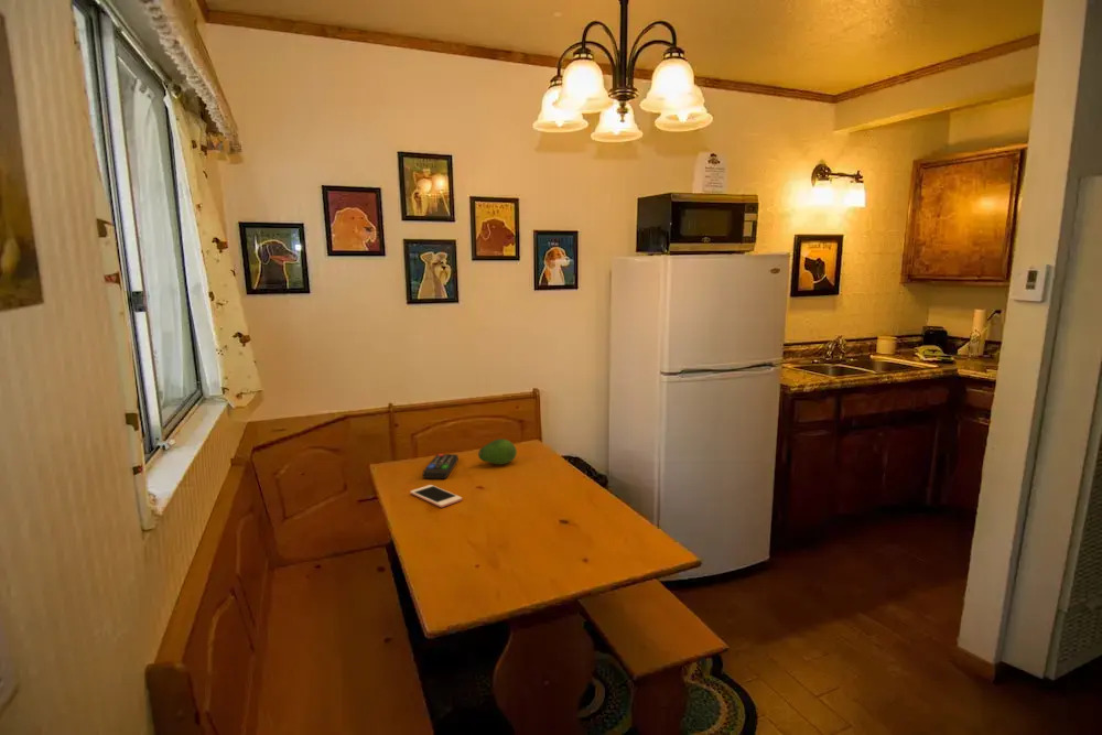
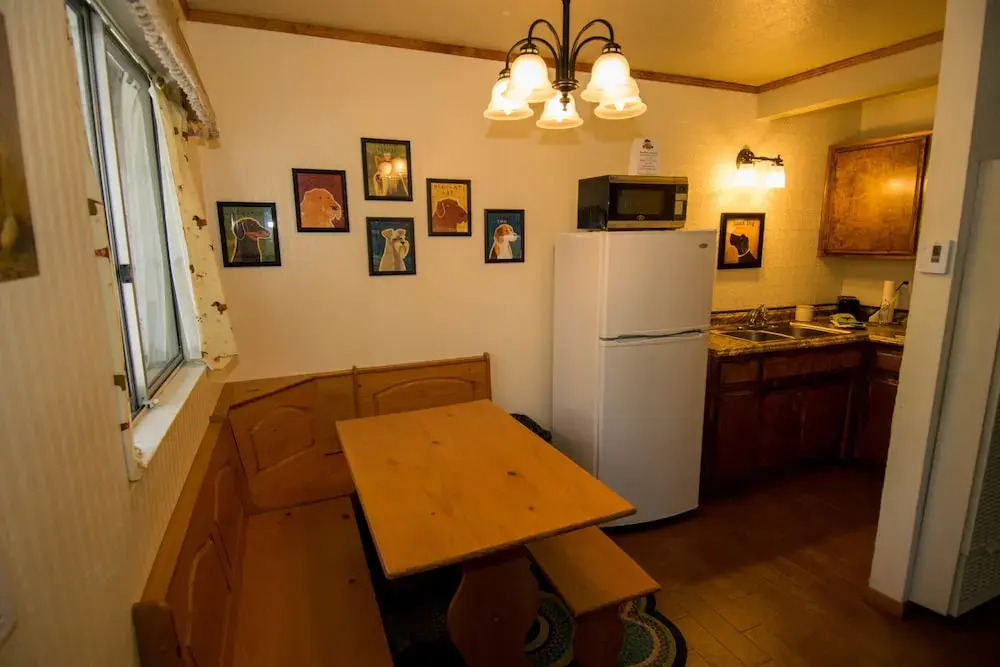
- remote control (441, 465)
- fruit (497, 452)
- cell phone (435, 495)
